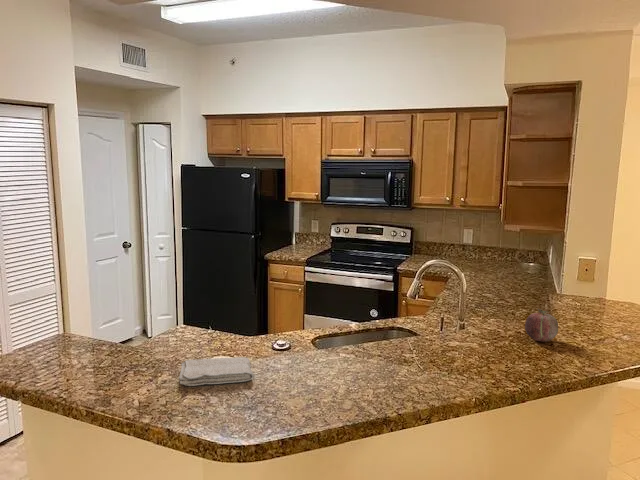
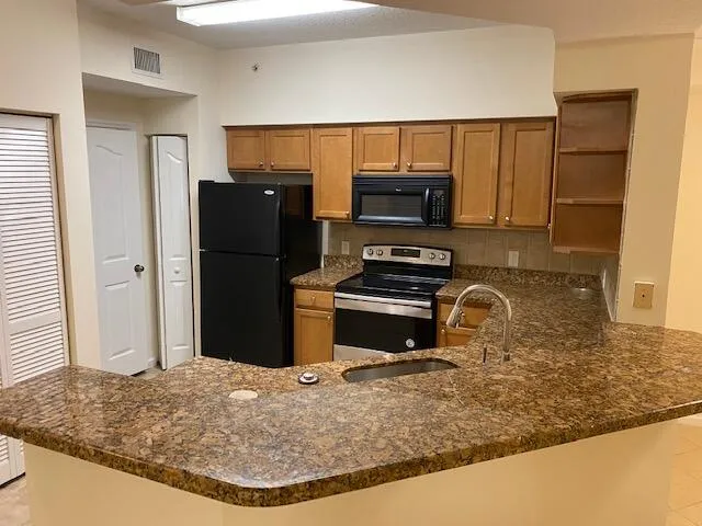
- fruit (541, 325)
- washcloth (216, 369)
